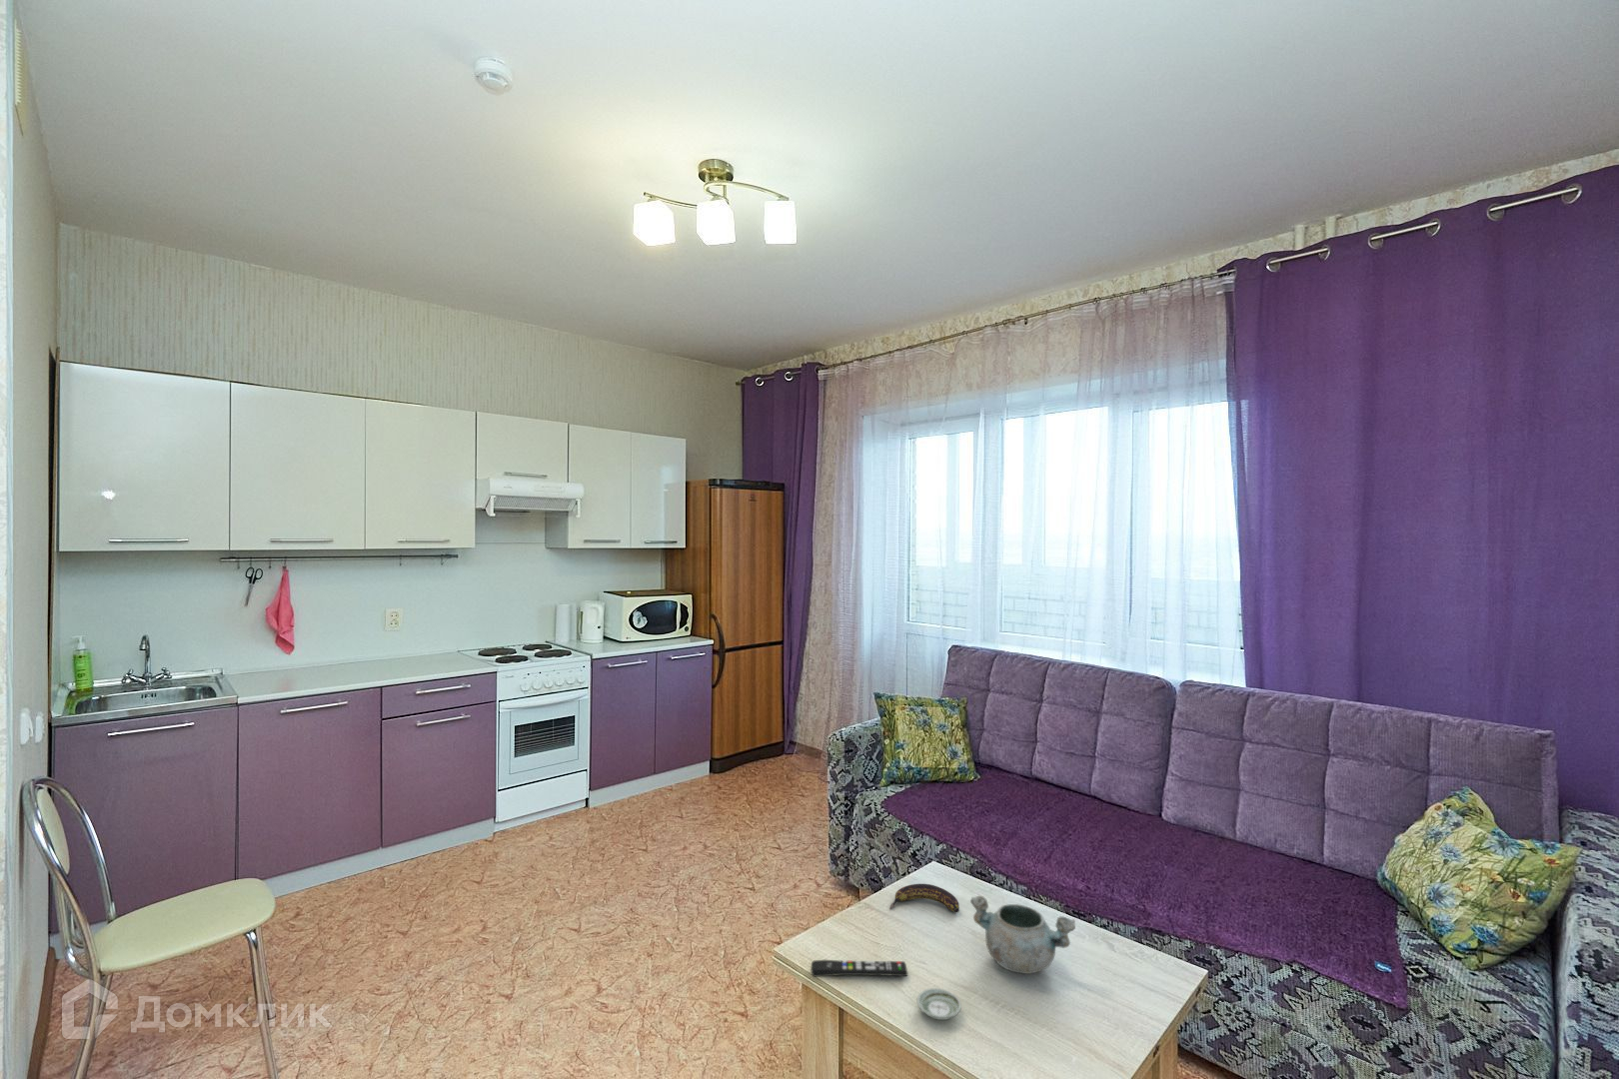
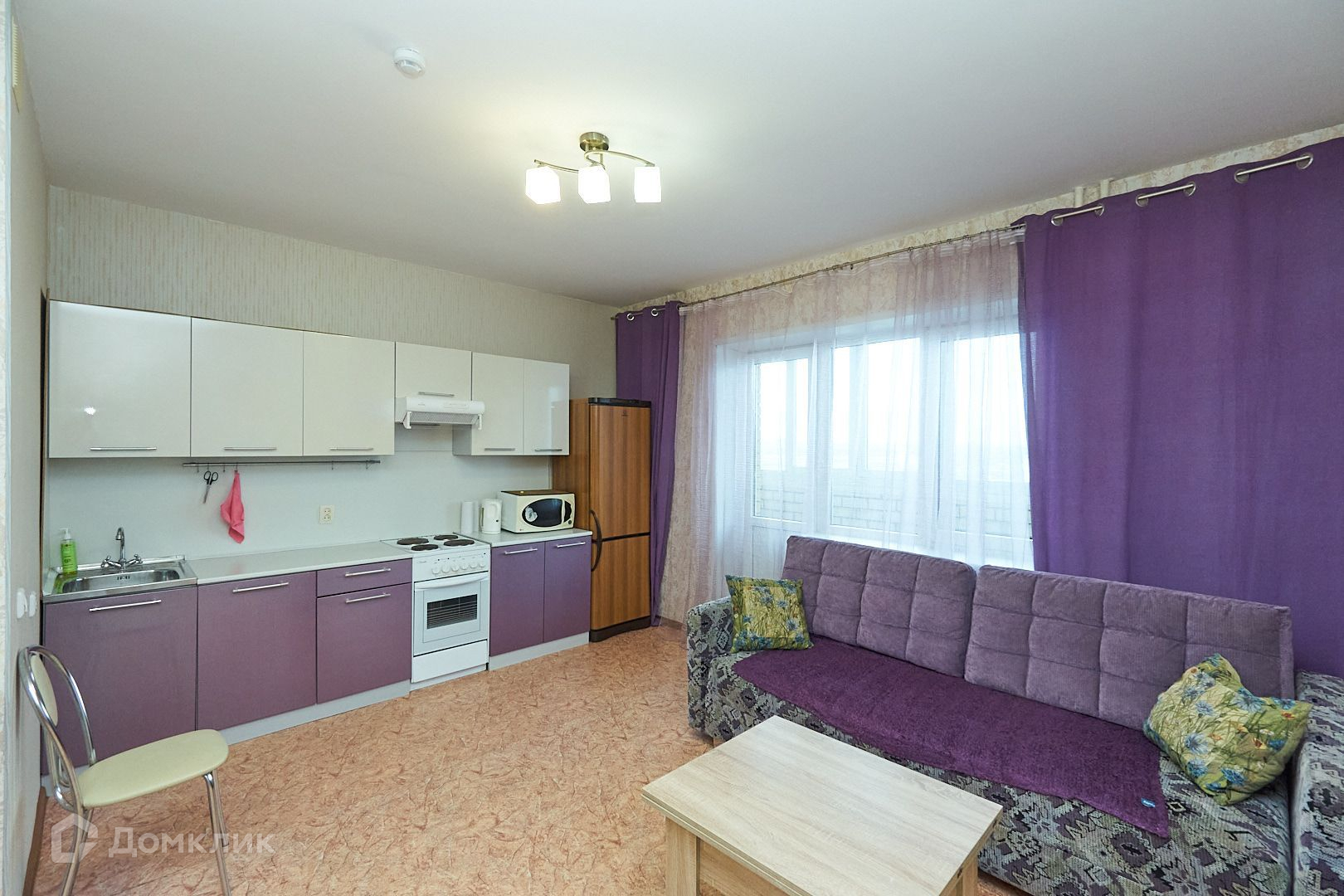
- banana (924, 896)
- remote control (859, 968)
- decorative bowl (1022, 934)
- saucer (938, 1006)
